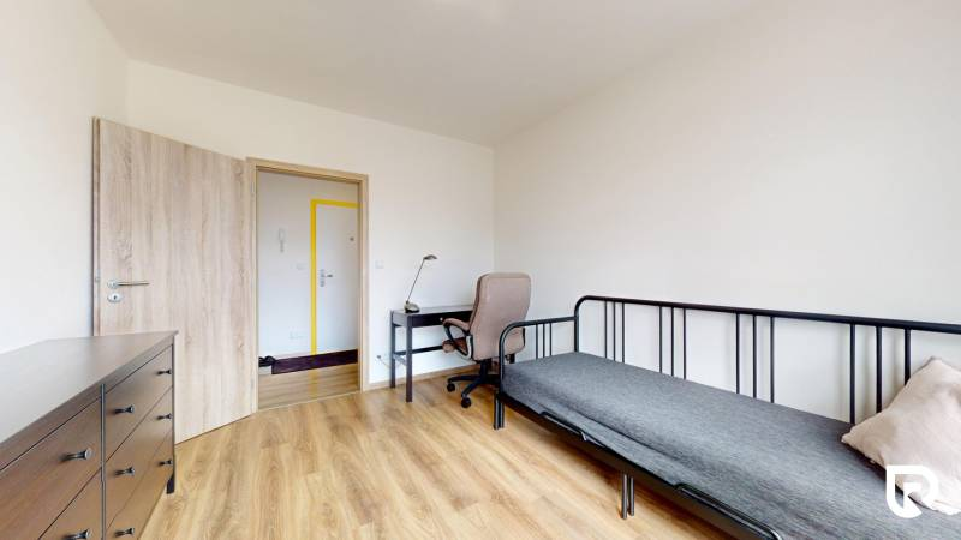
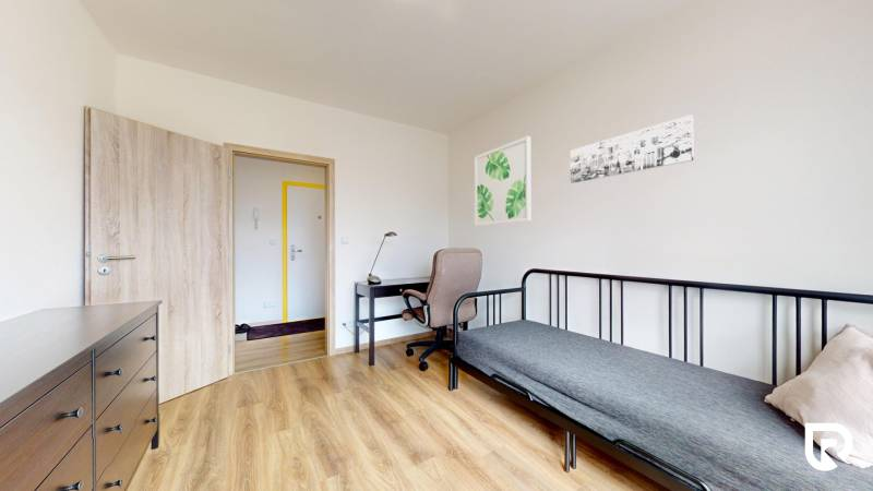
+ wall art (622, 154)
+ wall art (500, 185)
